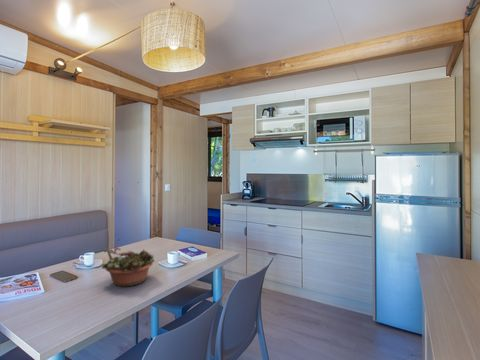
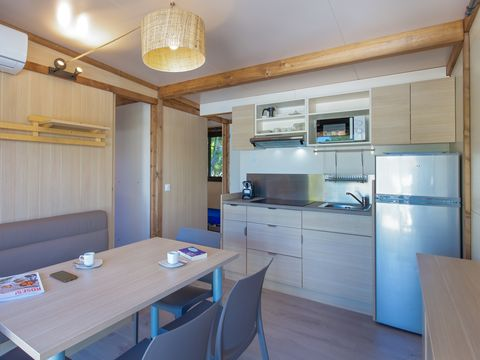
- succulent planter (129, 262)
